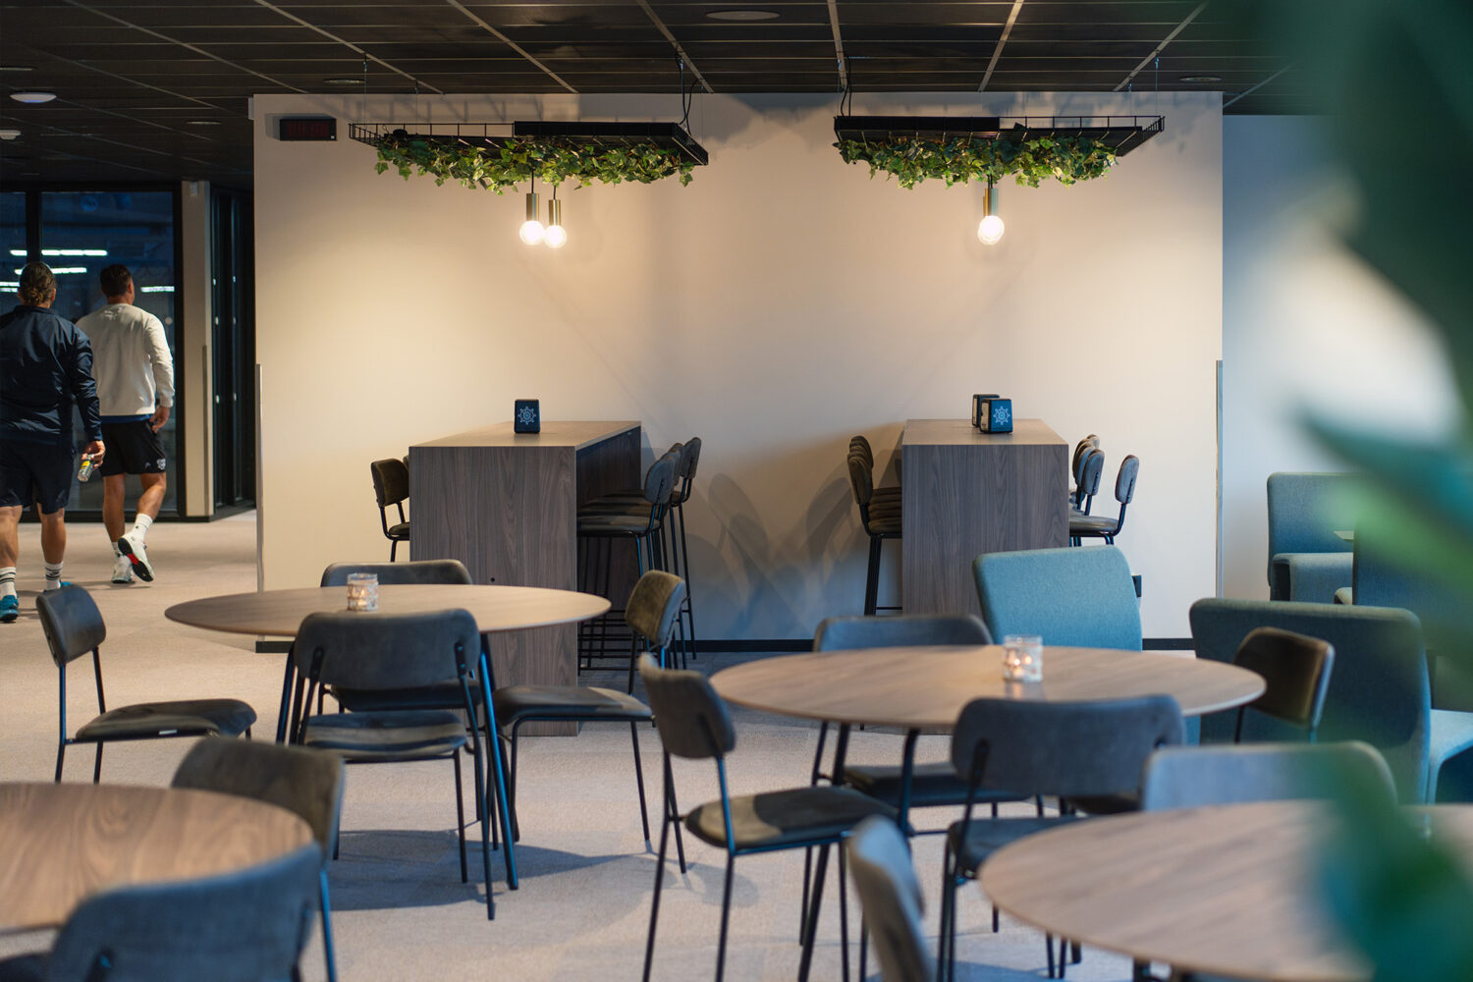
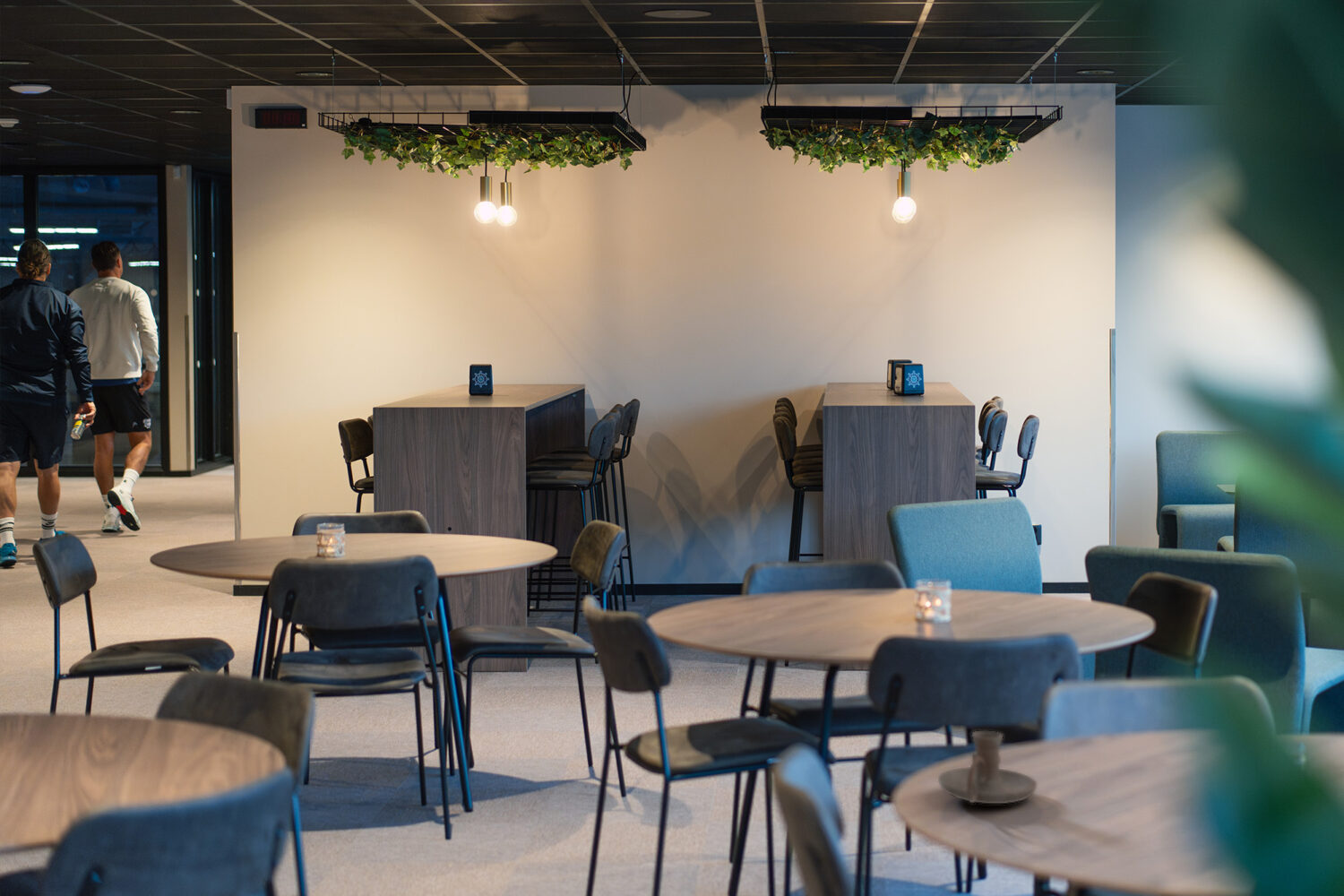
+ candle holder (984, 768)
